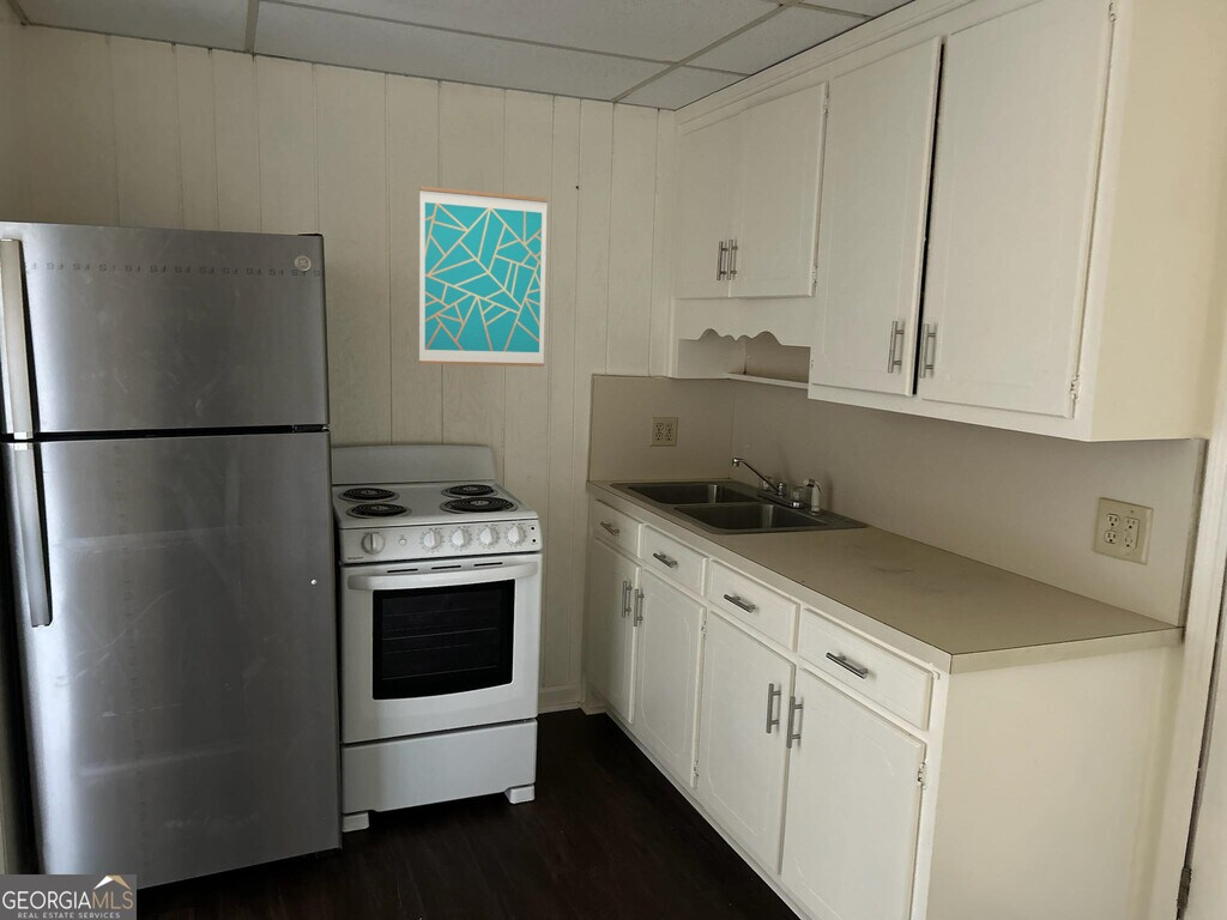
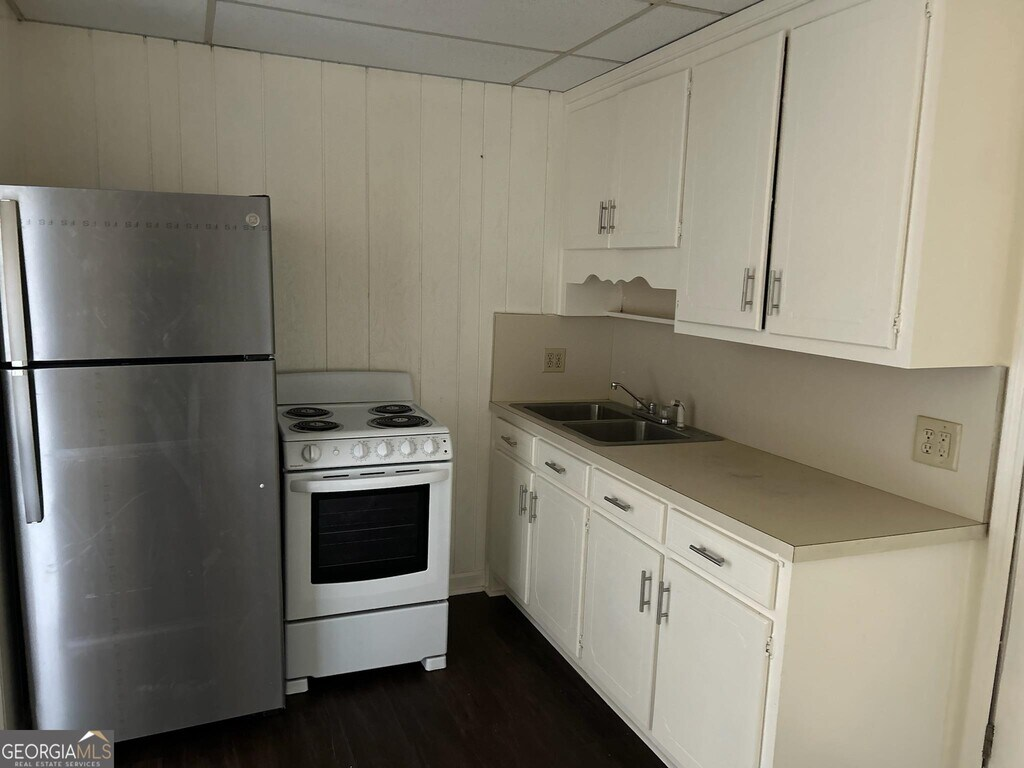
- wall art (484, 279)
